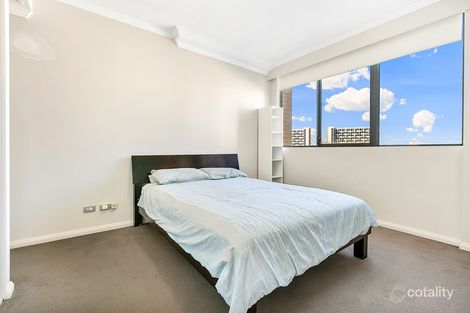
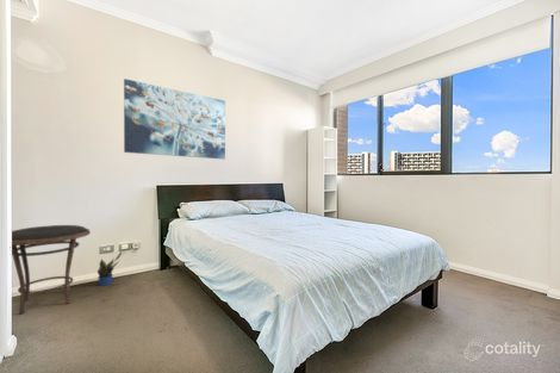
+ side table (44, 254)
+ potted plant (108, 267)
+ wall art (180, 123)
